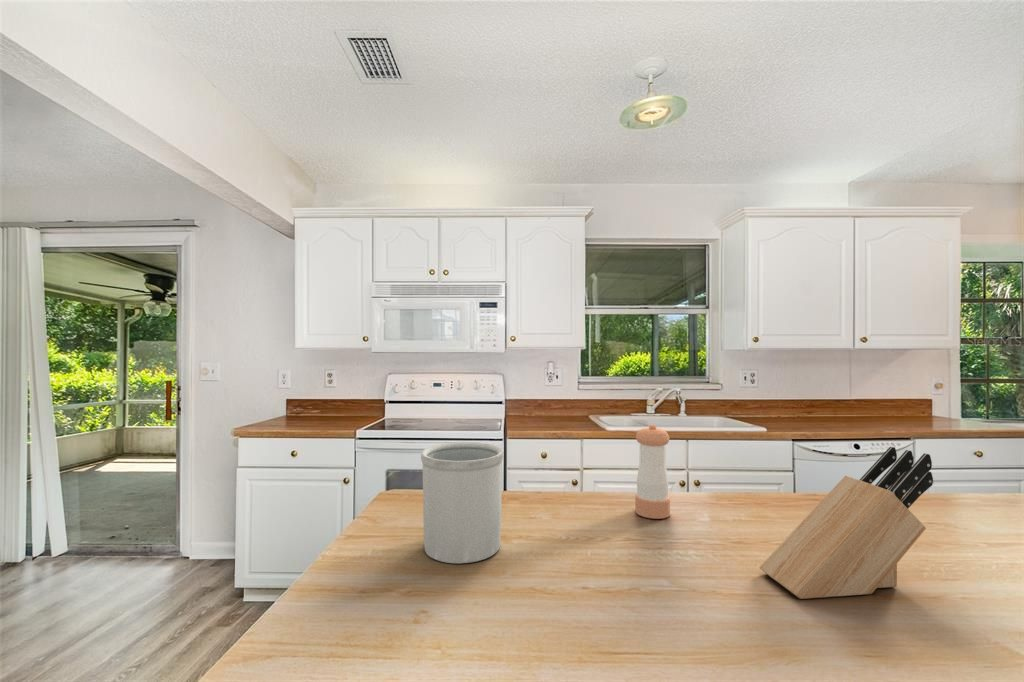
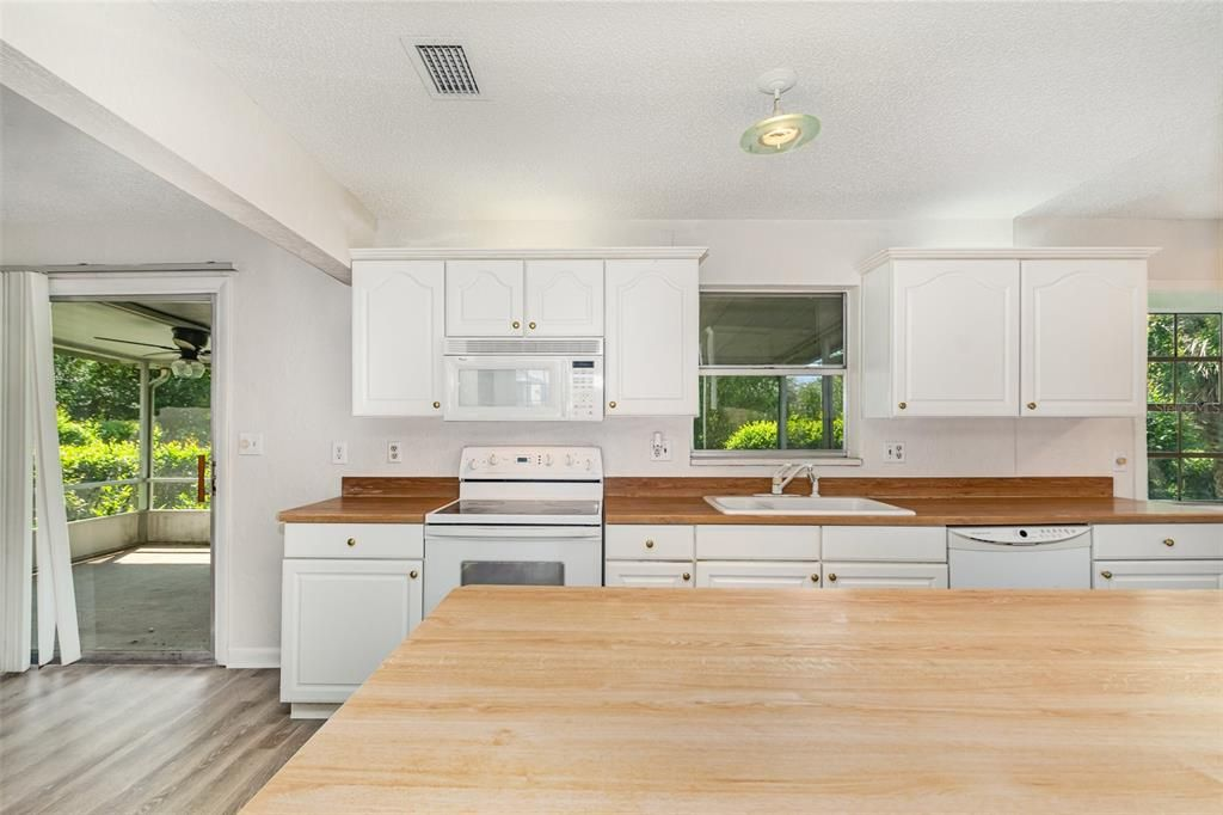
- utensil holder (462, 498)
- pepper shaker (652, 468)
- knife block (850, 515)
